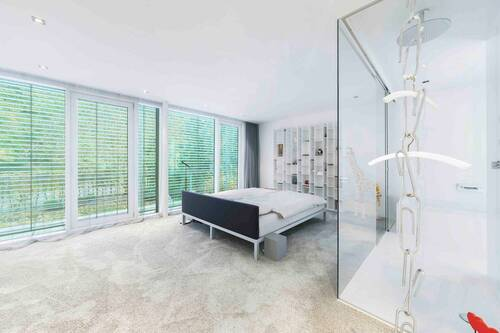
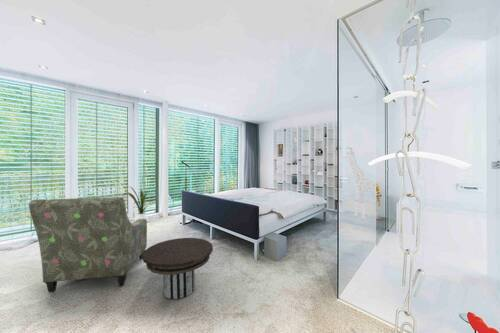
+ armchair (100, 234)
+ side table (179, 269)
+ house plant (139, 203)
